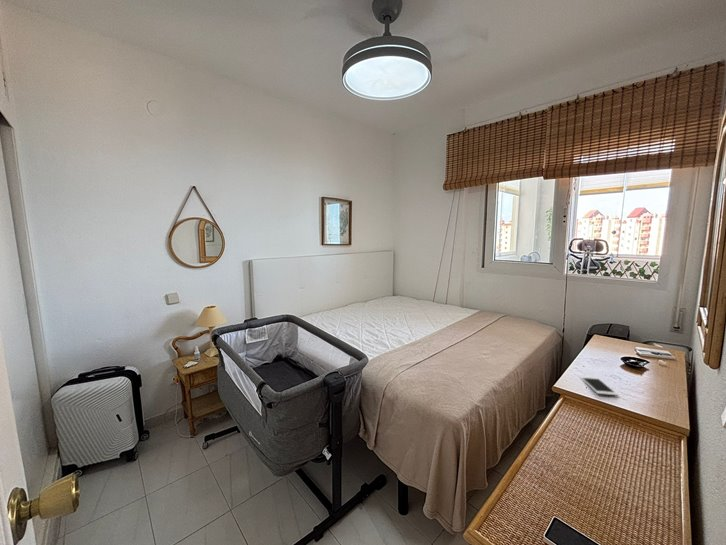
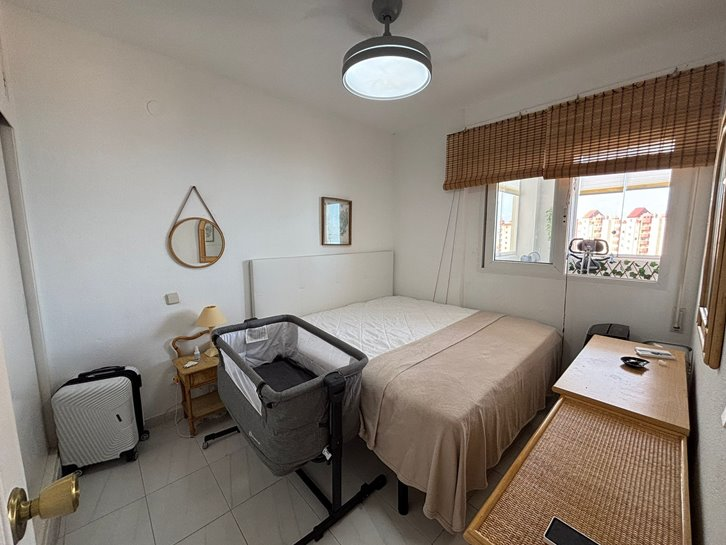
- cell phone (597, 385)
